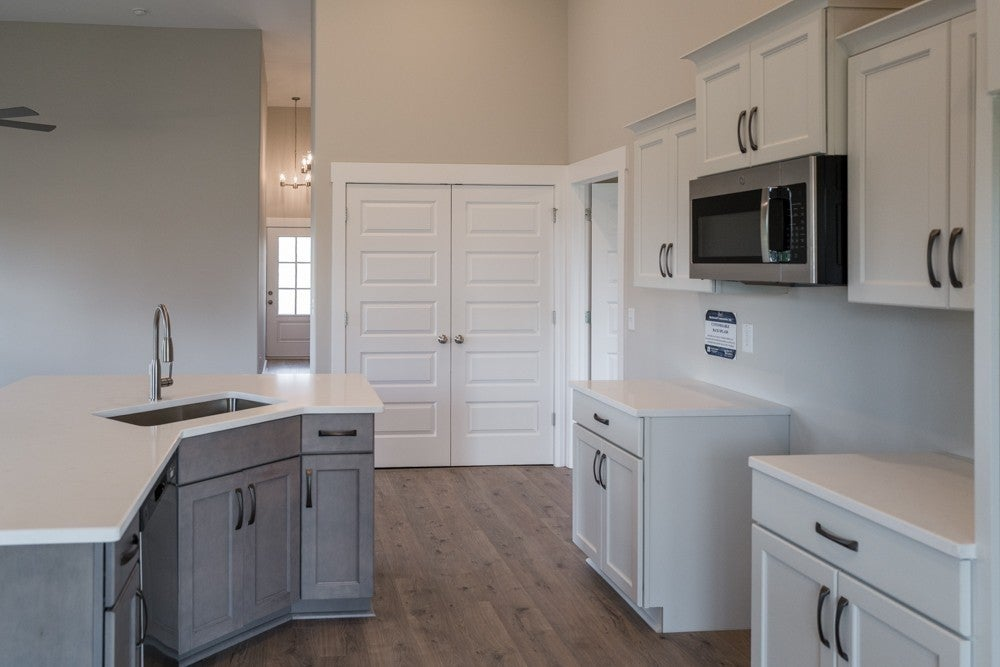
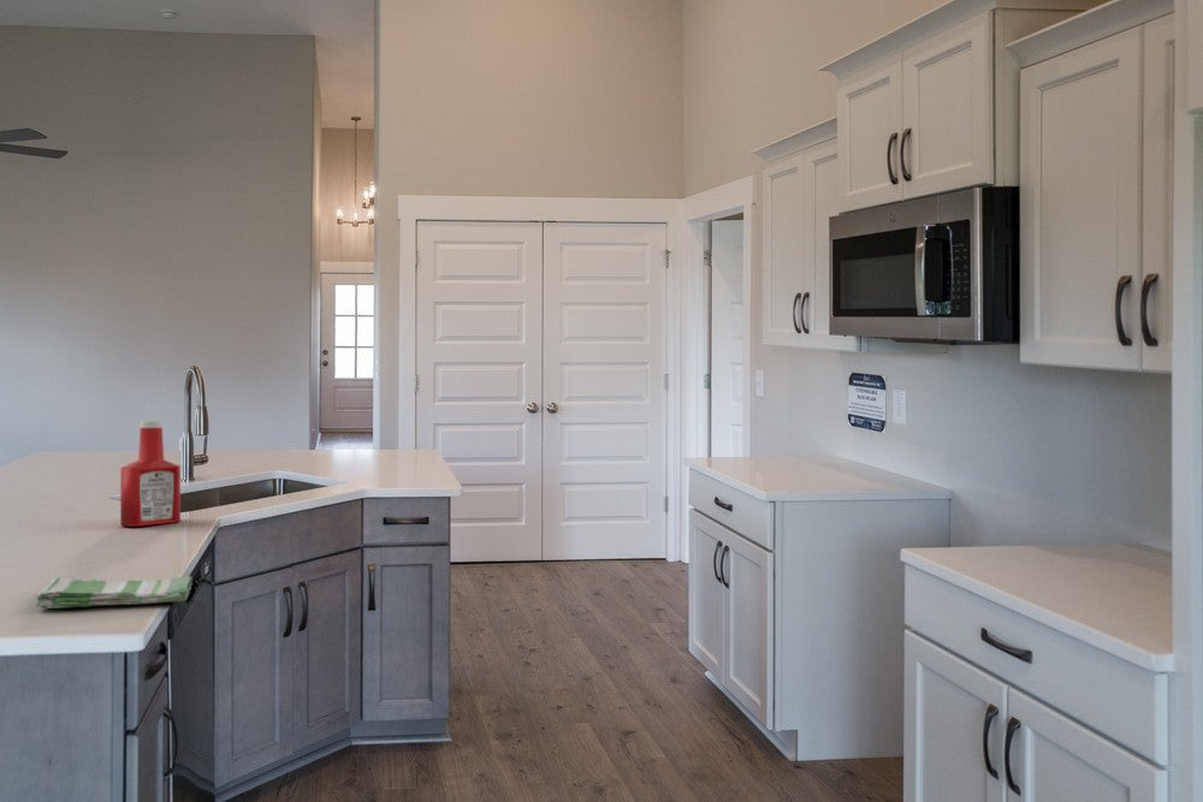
+ soap bottle (150, 471)
+ dish towel (118, 588)
